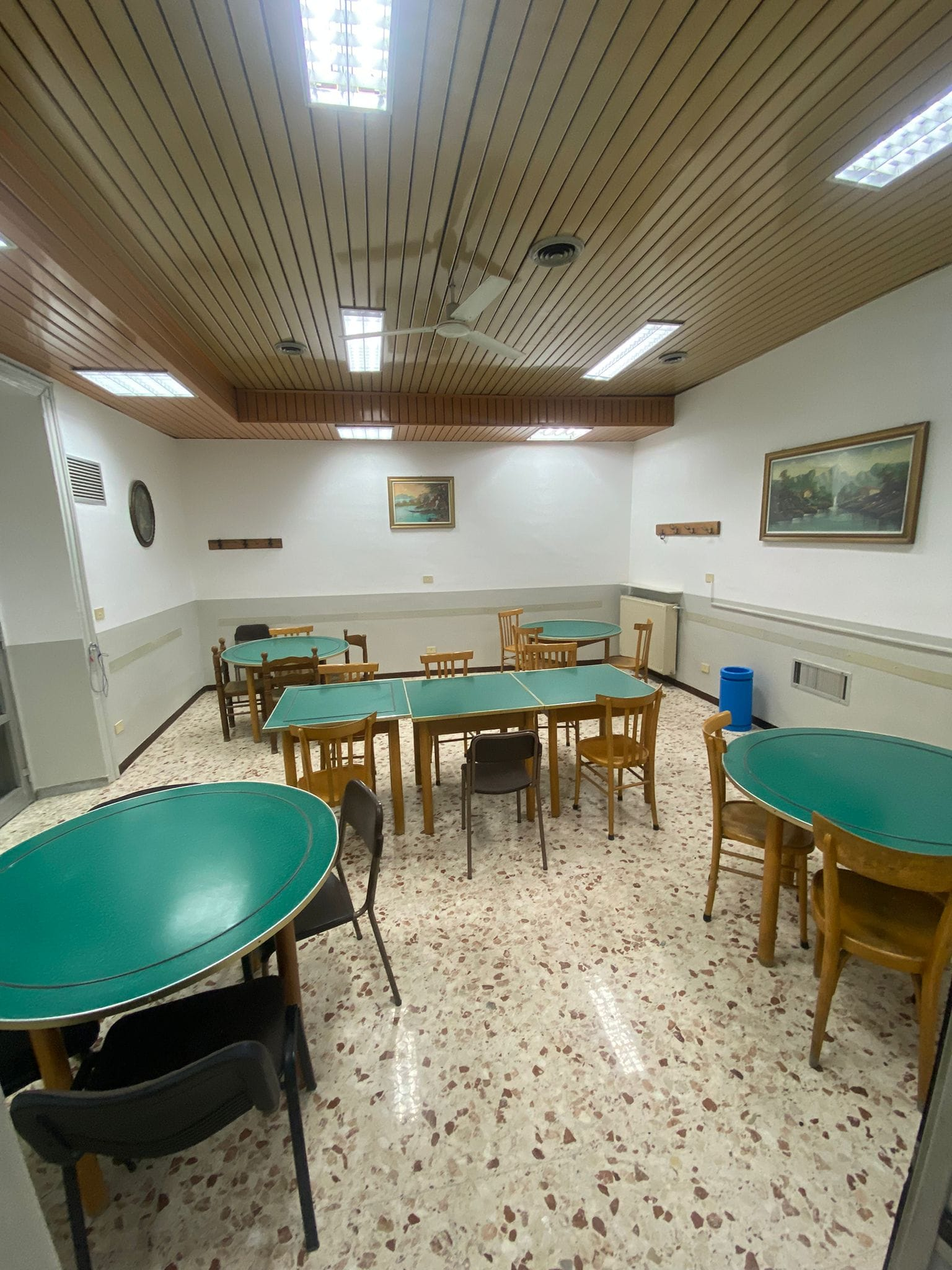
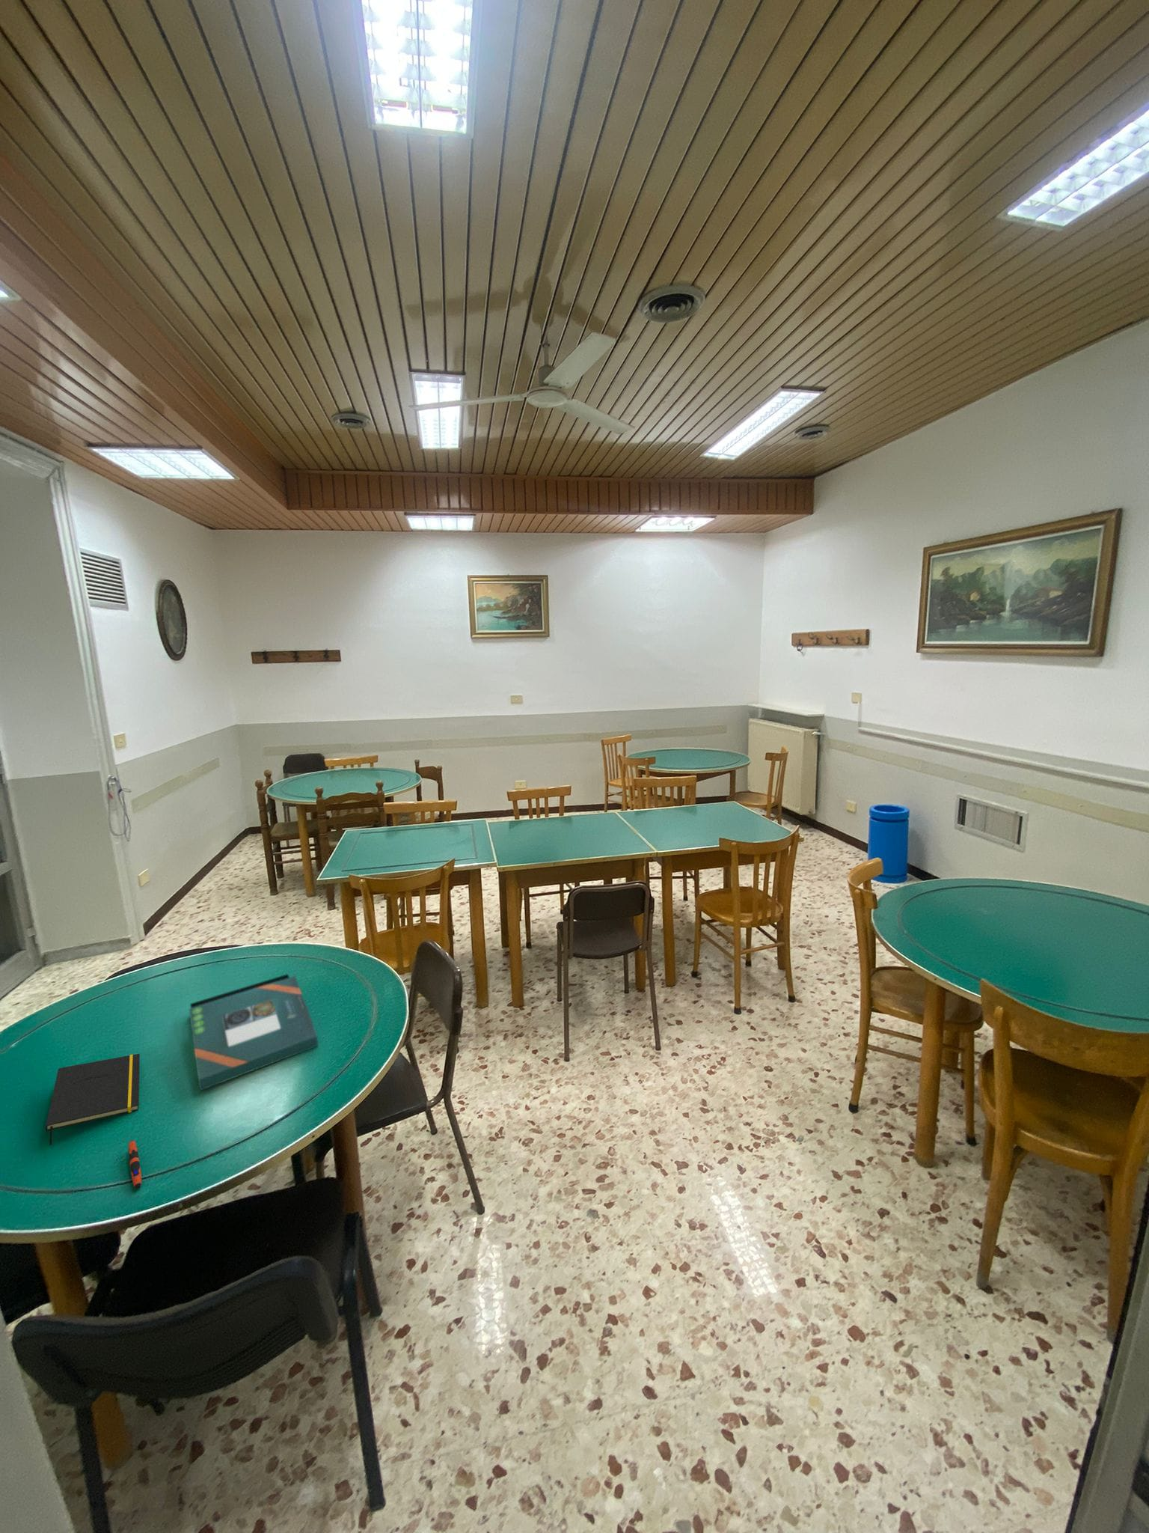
+ board game (249, 1015)
+ pen (135, 1164)
+ notepad (98, 1089)
